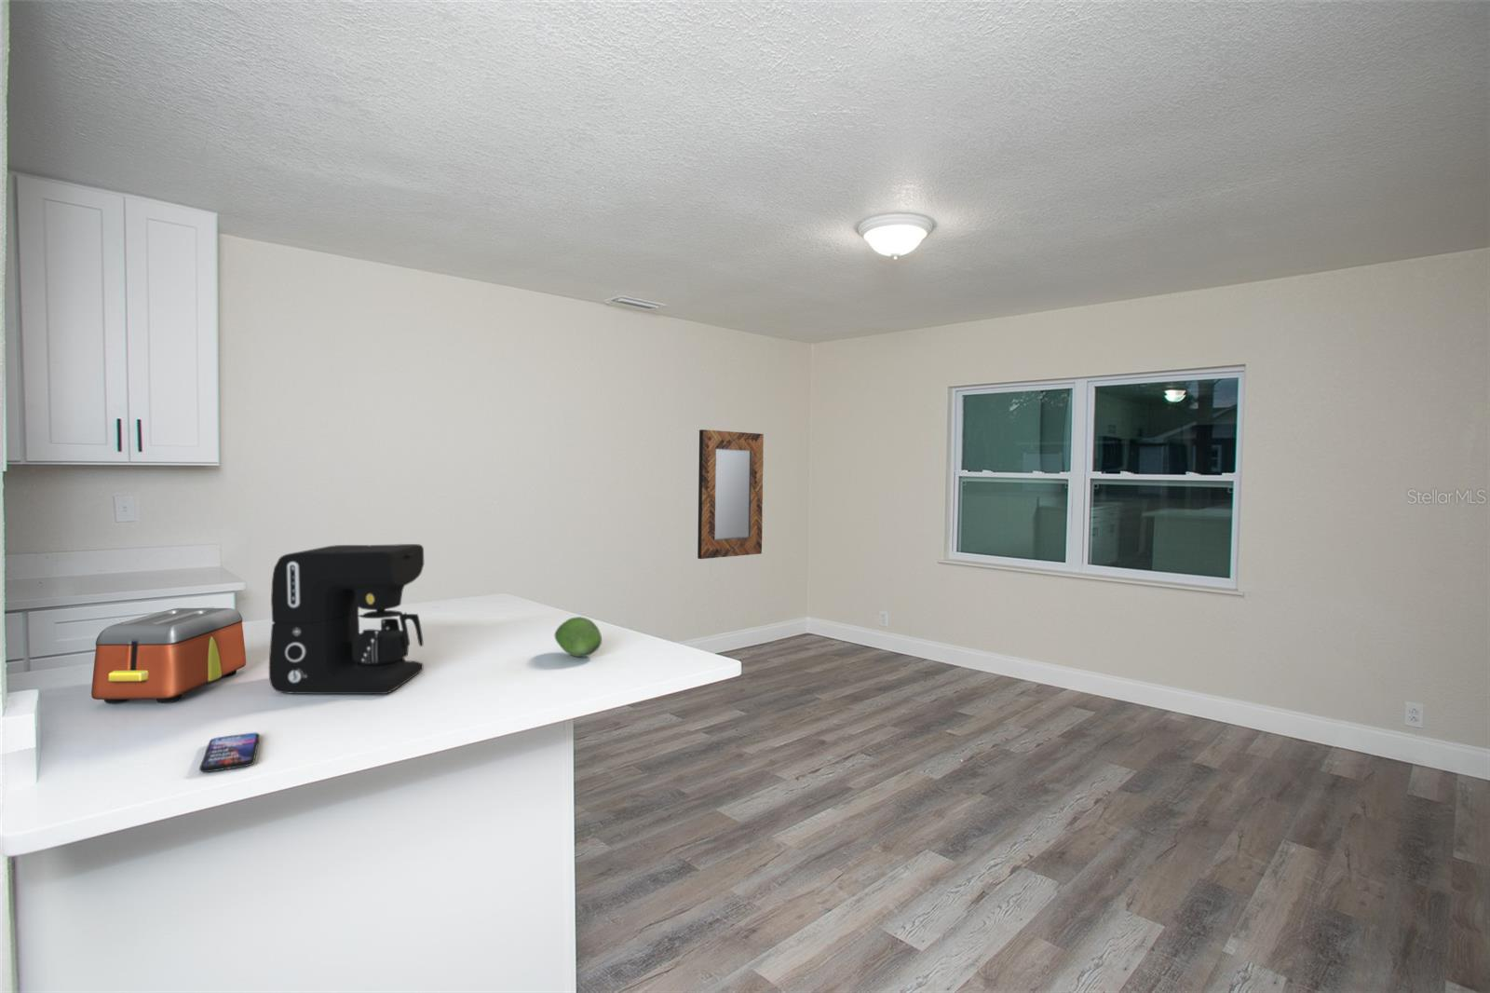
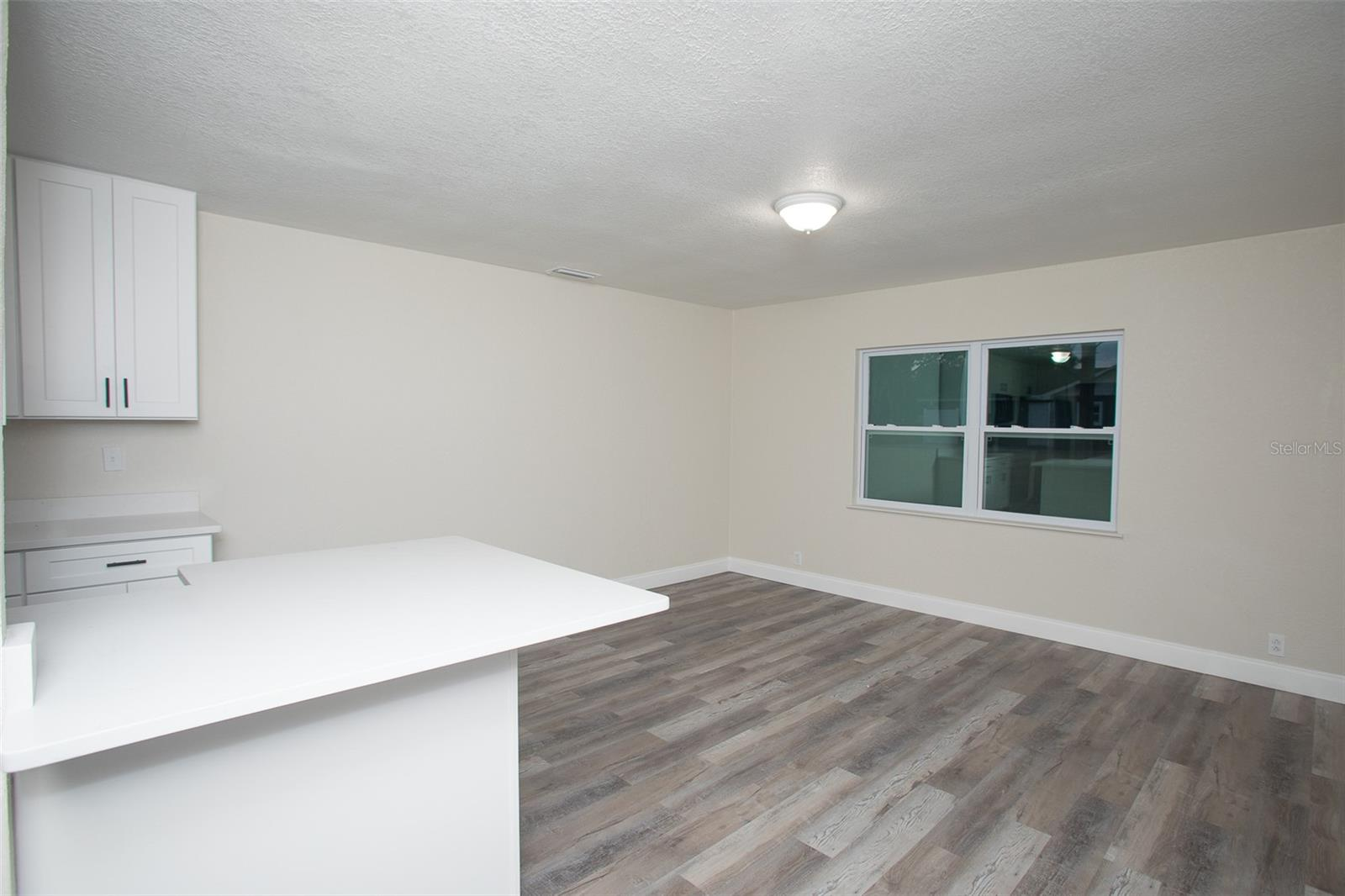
- toaster (173, 652)
- home mirror (731, 493)
- smartphone (230, 750)
- fruit (576, 635)
- coffee maker (357, 615)
